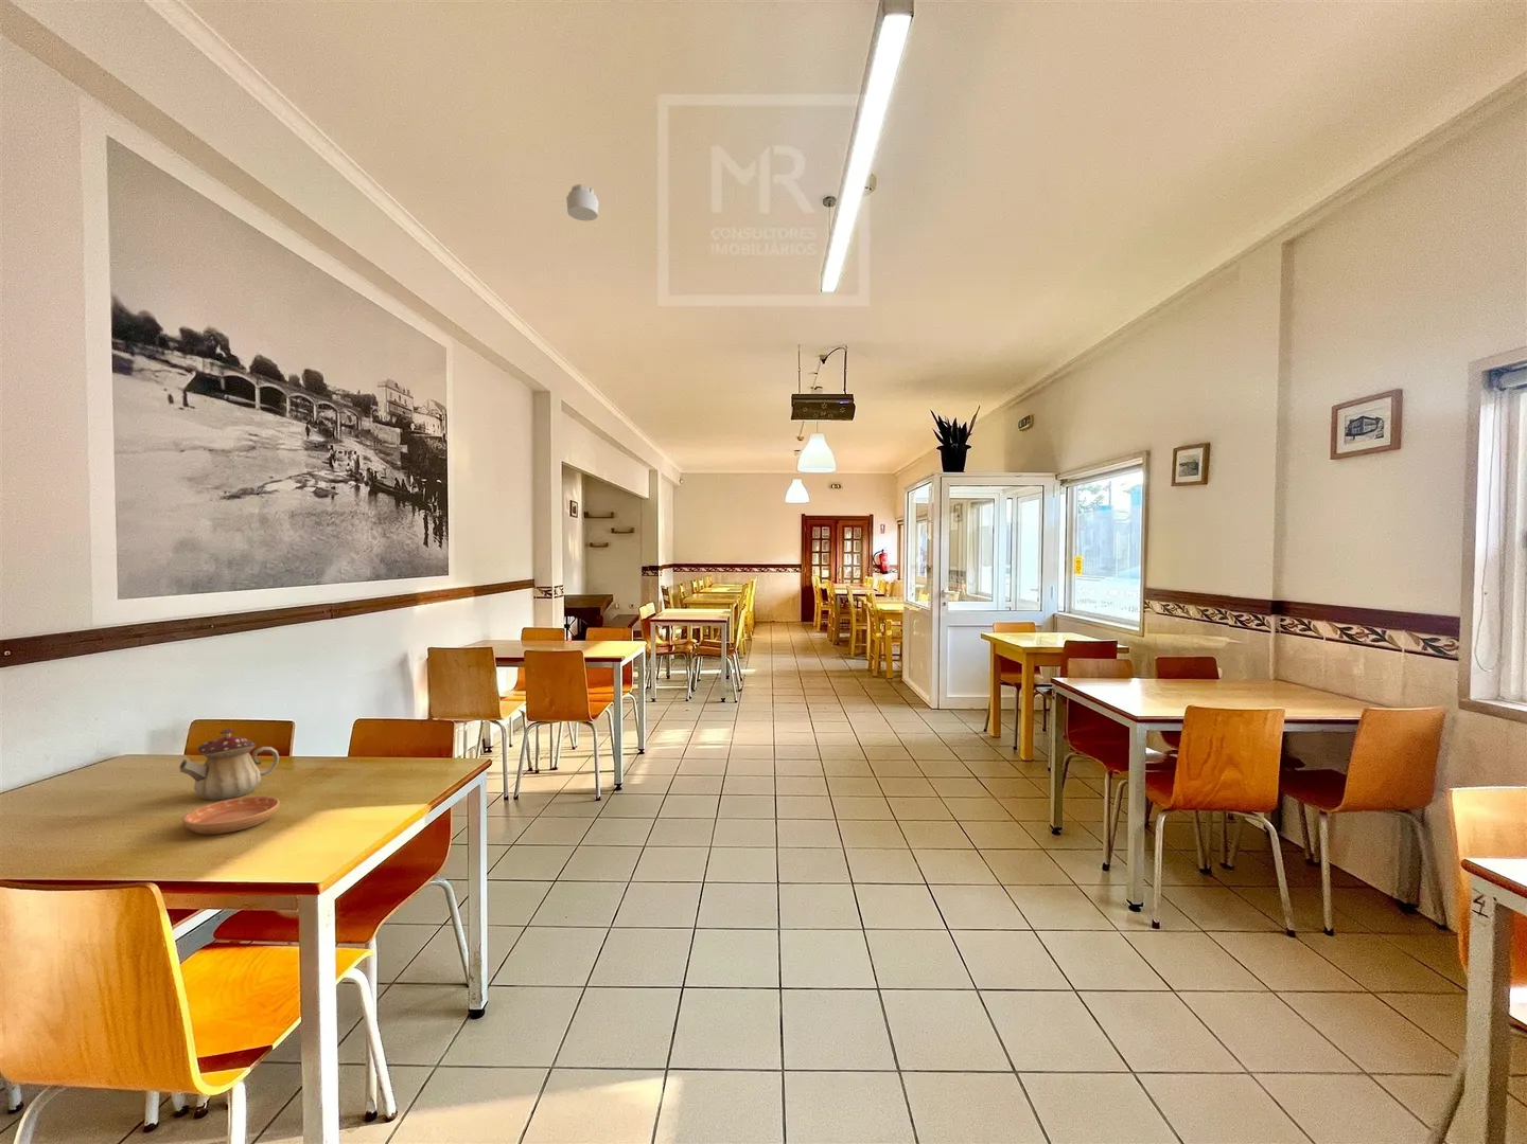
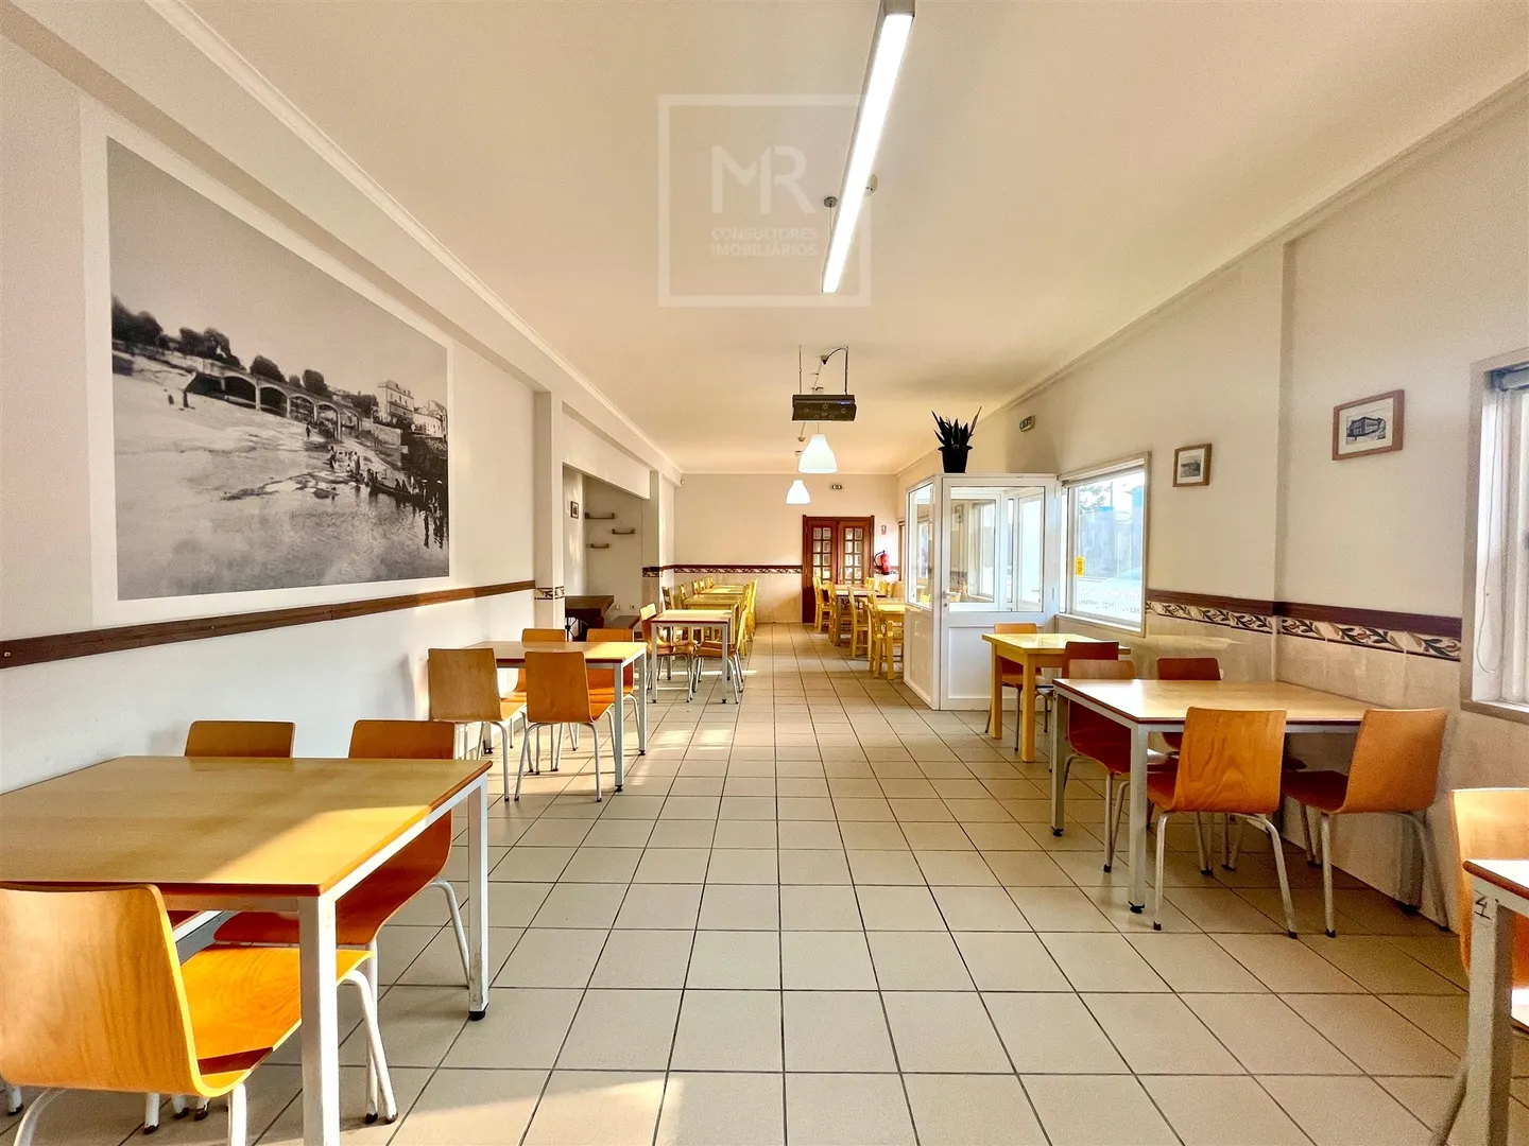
- saucer (232, 816)
- teapot (232, 759)
- smoke detector (582, 201)
